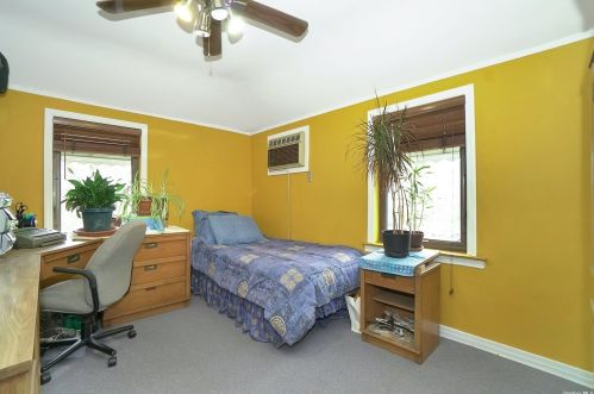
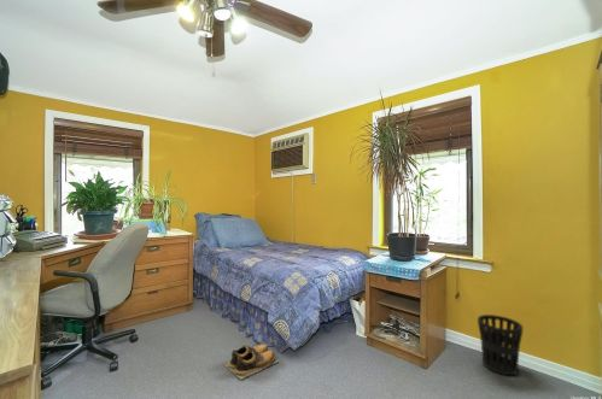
+ wastebasket (499, 344)
+ shoes (251, 354)
